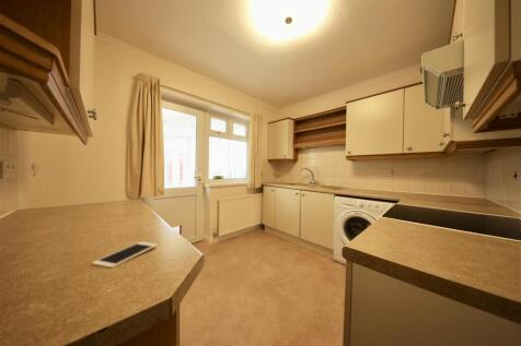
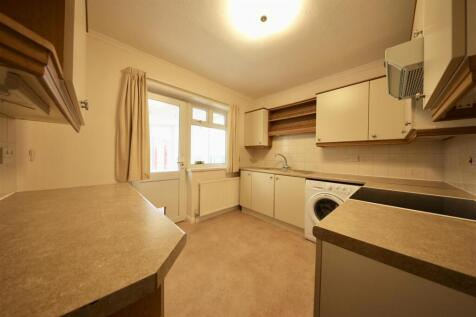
- cell phone (128, 252)
